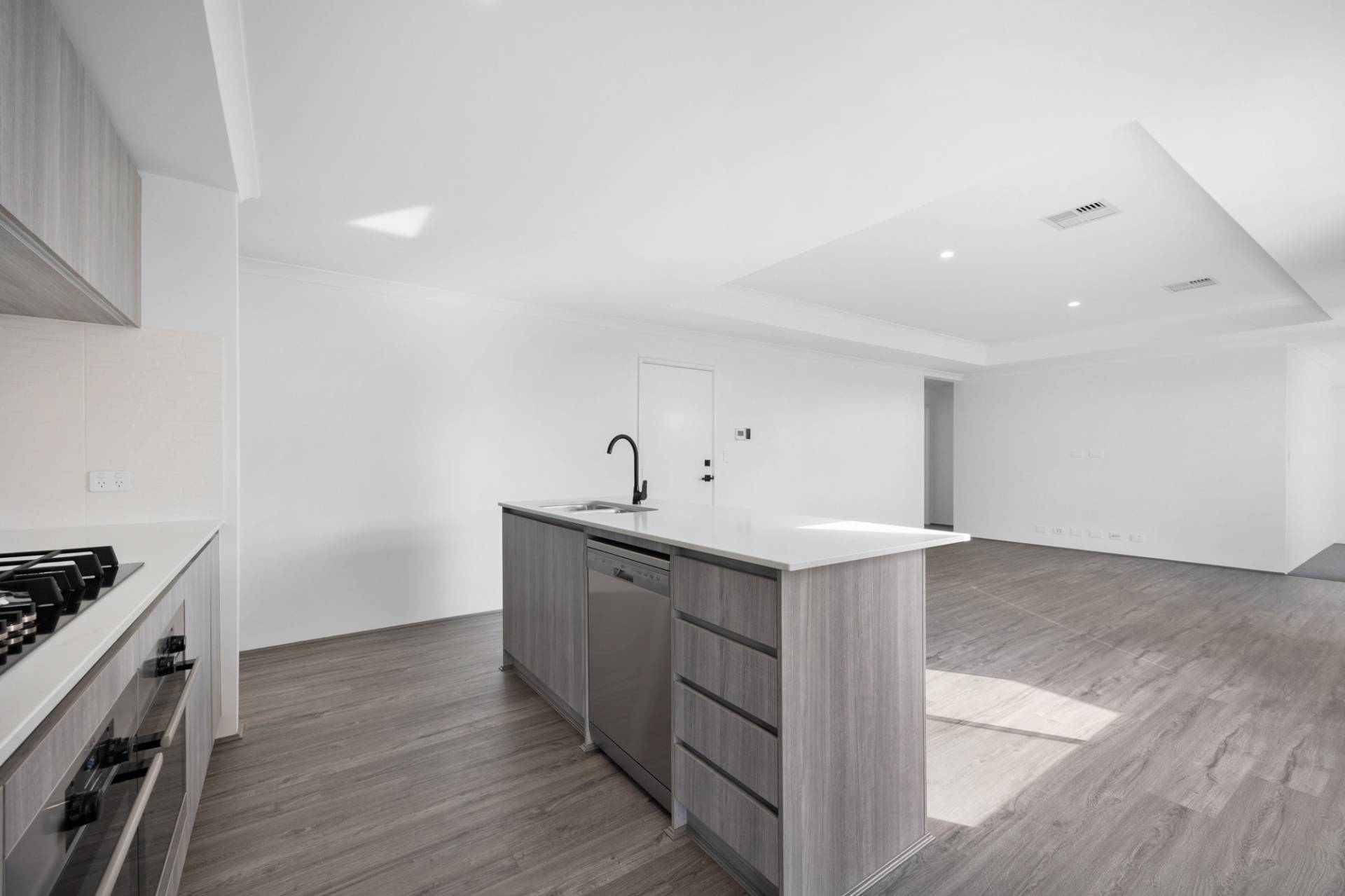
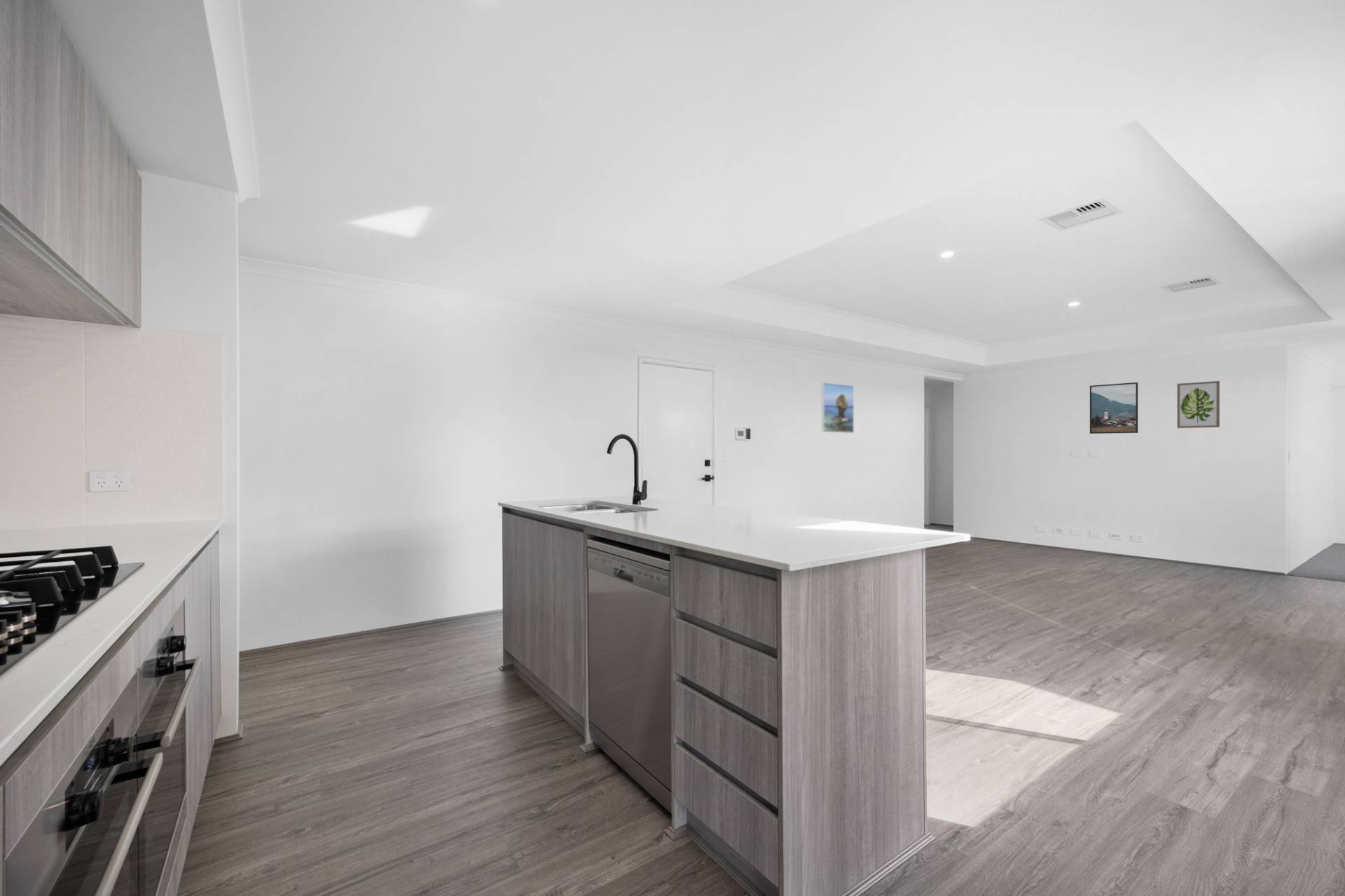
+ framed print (838, 408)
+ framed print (1113, 408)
+ wall art (1198, 405)
